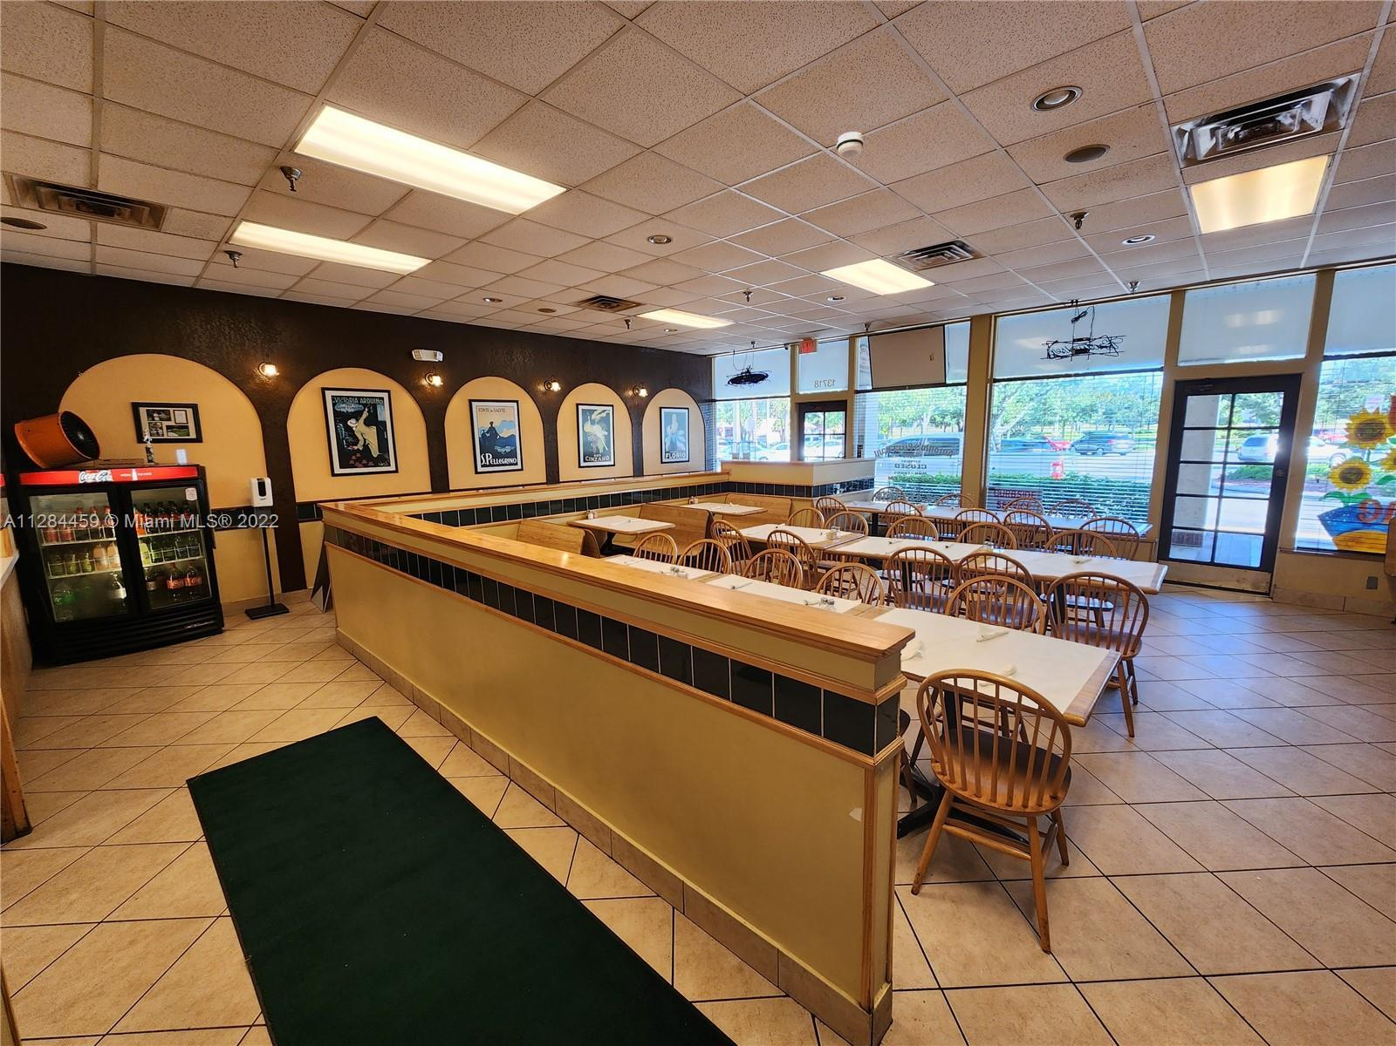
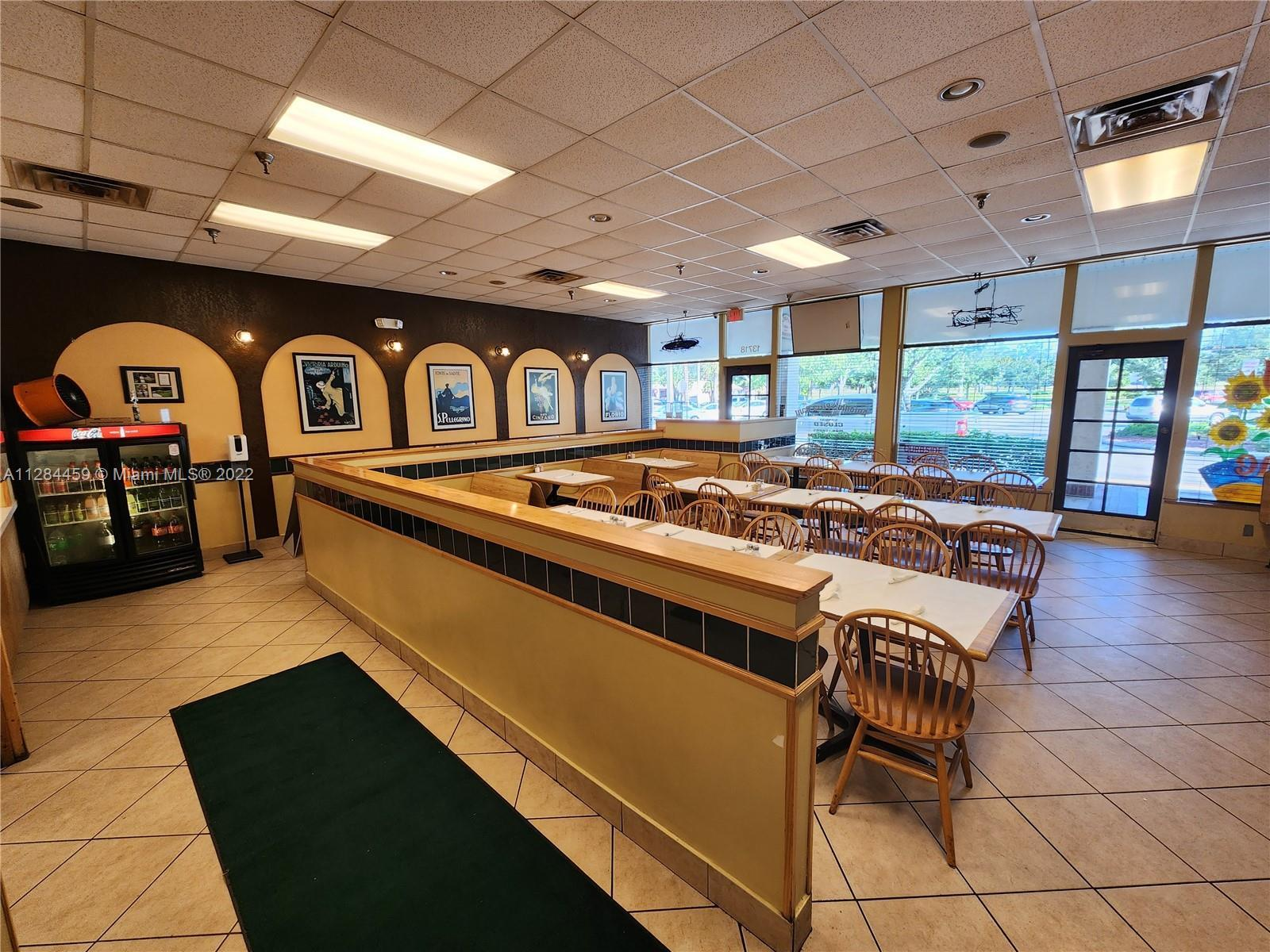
- smoke detector (850, 145)
